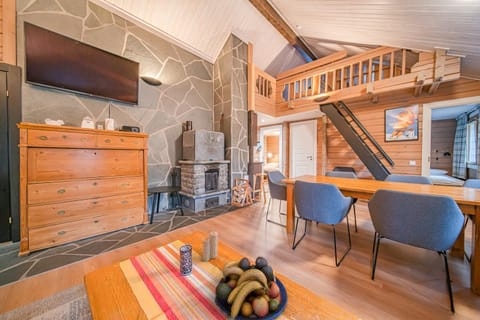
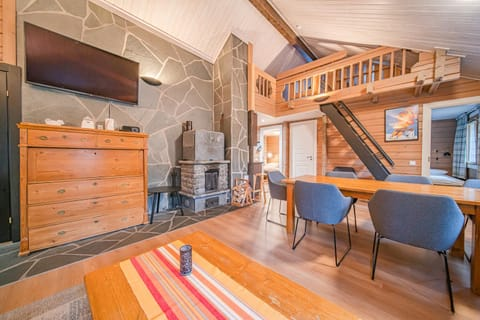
- candle (210, 243)
- fruit bowl (251, 279)
